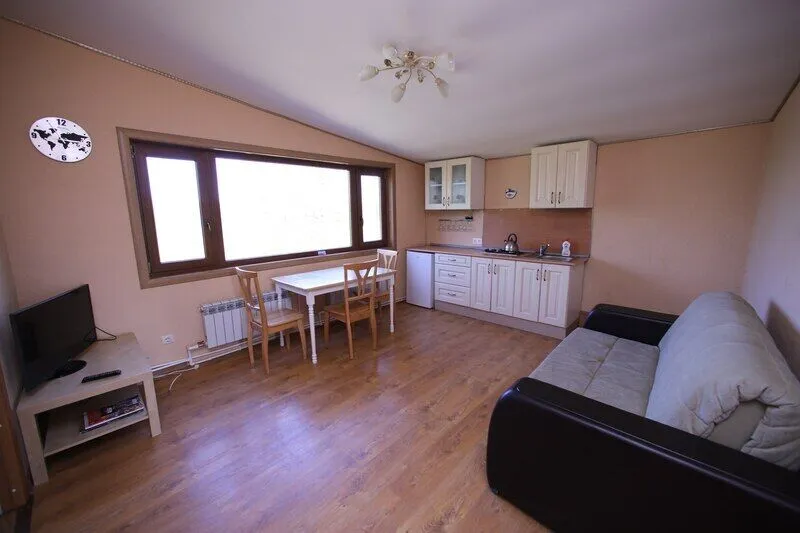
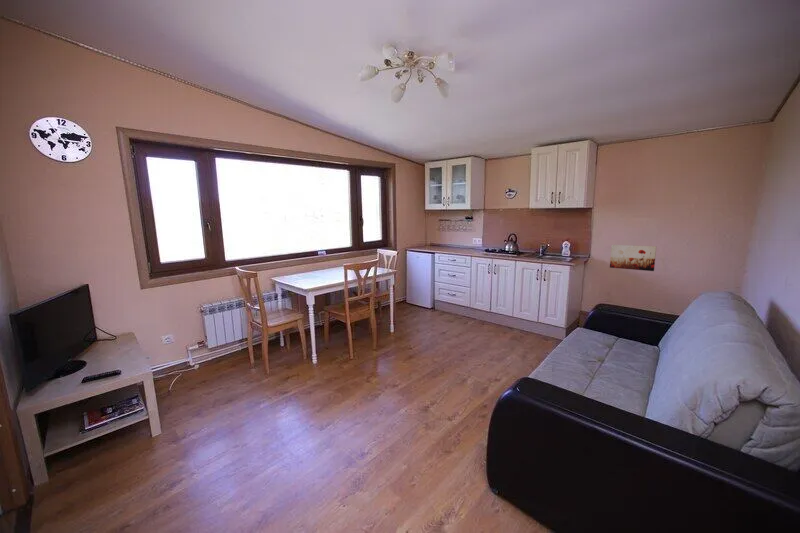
+ wall art (632, 257)
